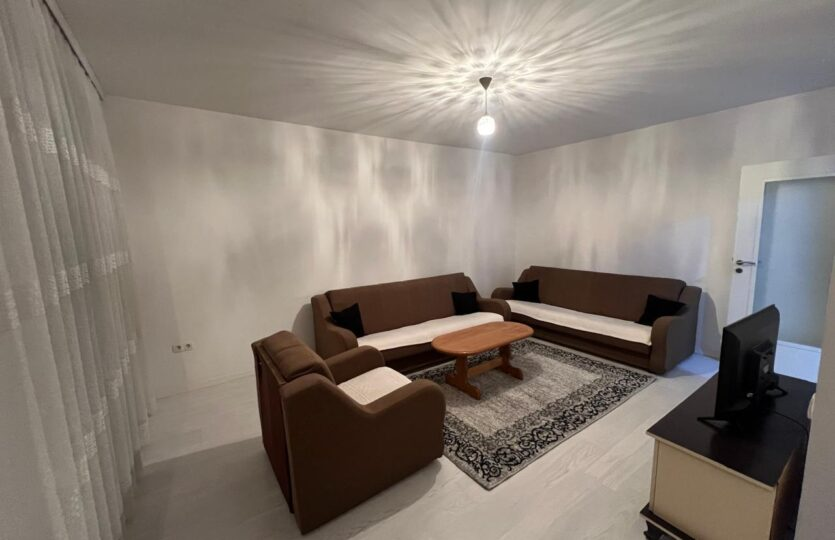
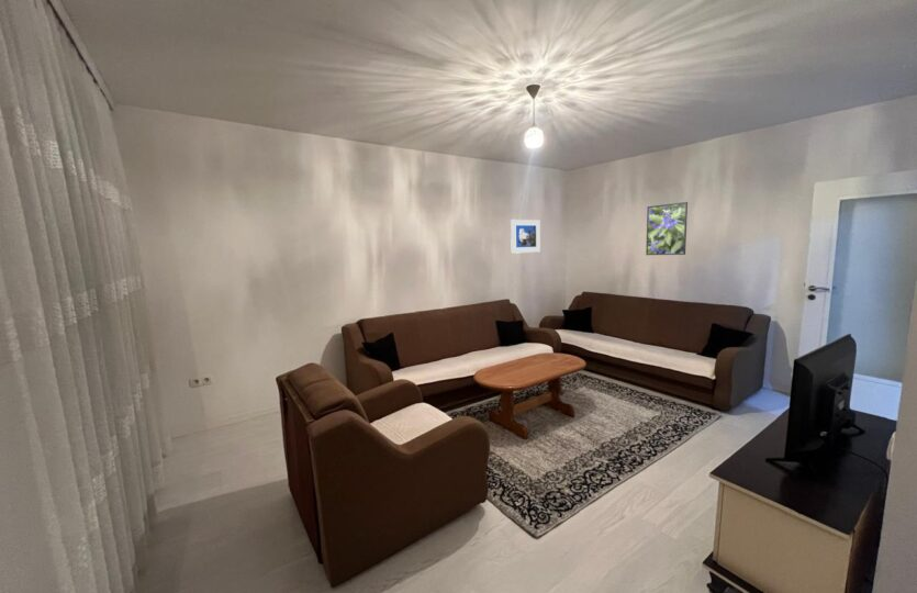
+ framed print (666, 230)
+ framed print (526, 236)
